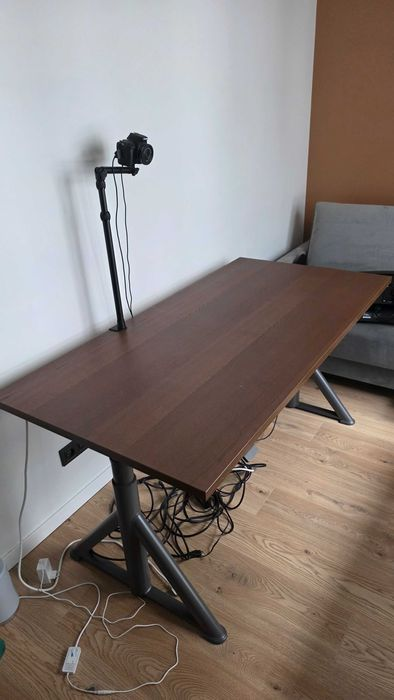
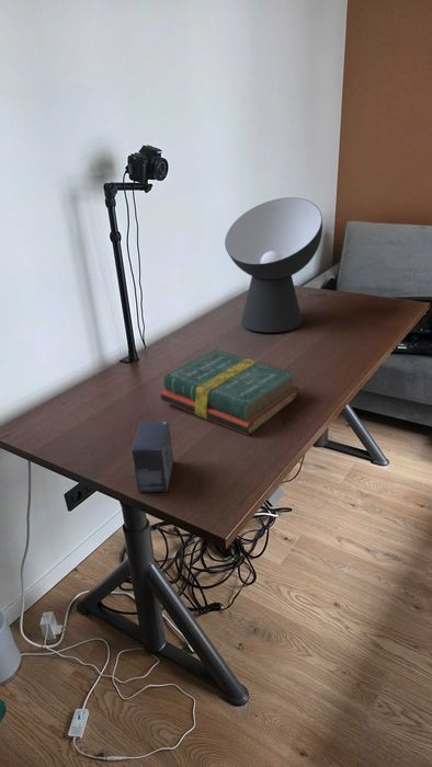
+ small box (152, 455)
+ hardback book (229, 387)
+ table lamp (304, 260)
